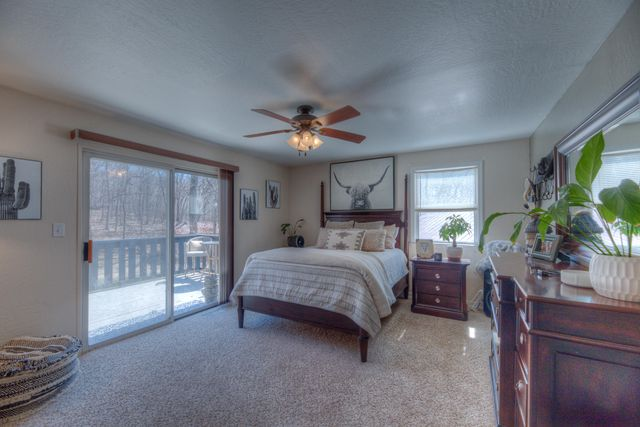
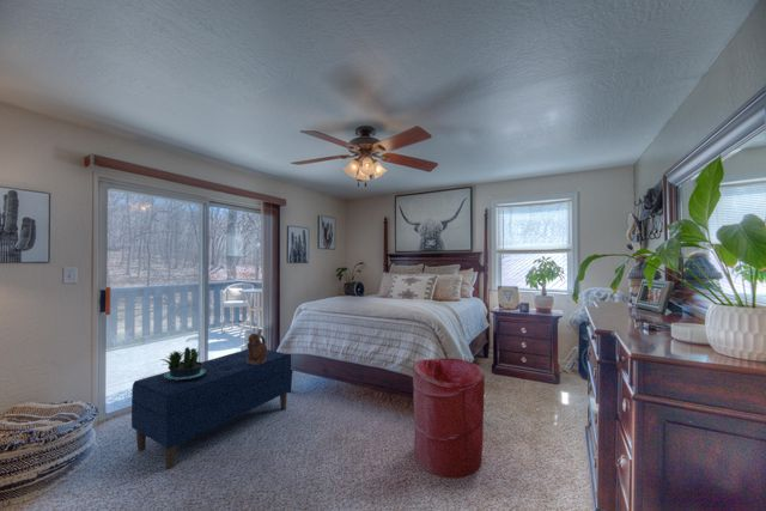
+ ceramic vessel (256, 346)
+ bench (220, 396)
+ potted plant (181, 361)
+ laundry hamper (448, 410)
